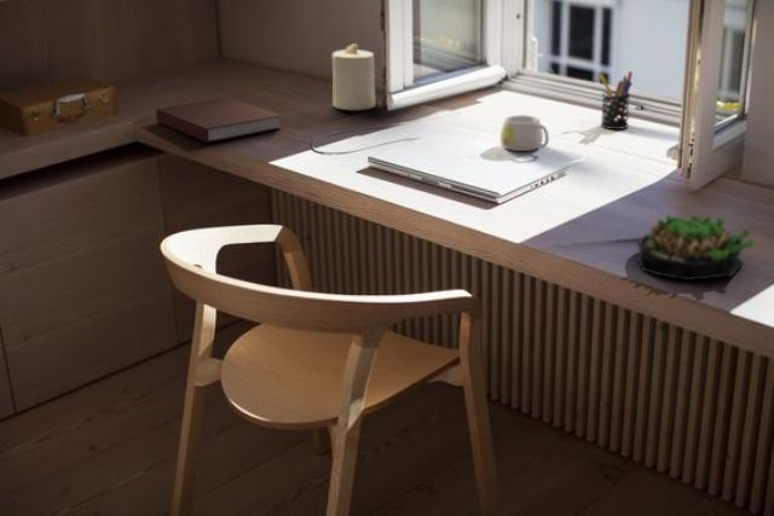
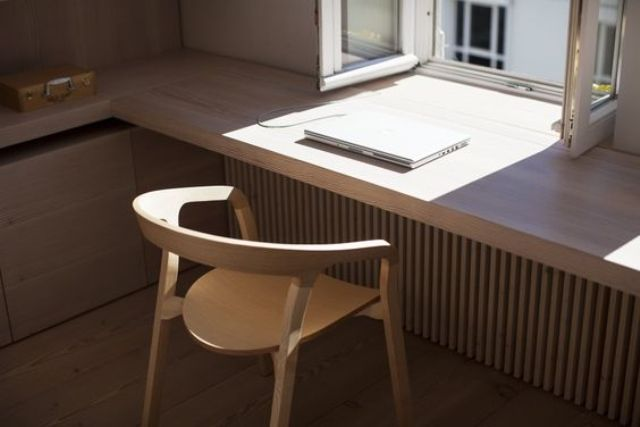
- notebook (218, 118)
- pen holder (618, 98)
- succulent plant (694, 240)
- candle (352, 74)
- mug (526, 134)
